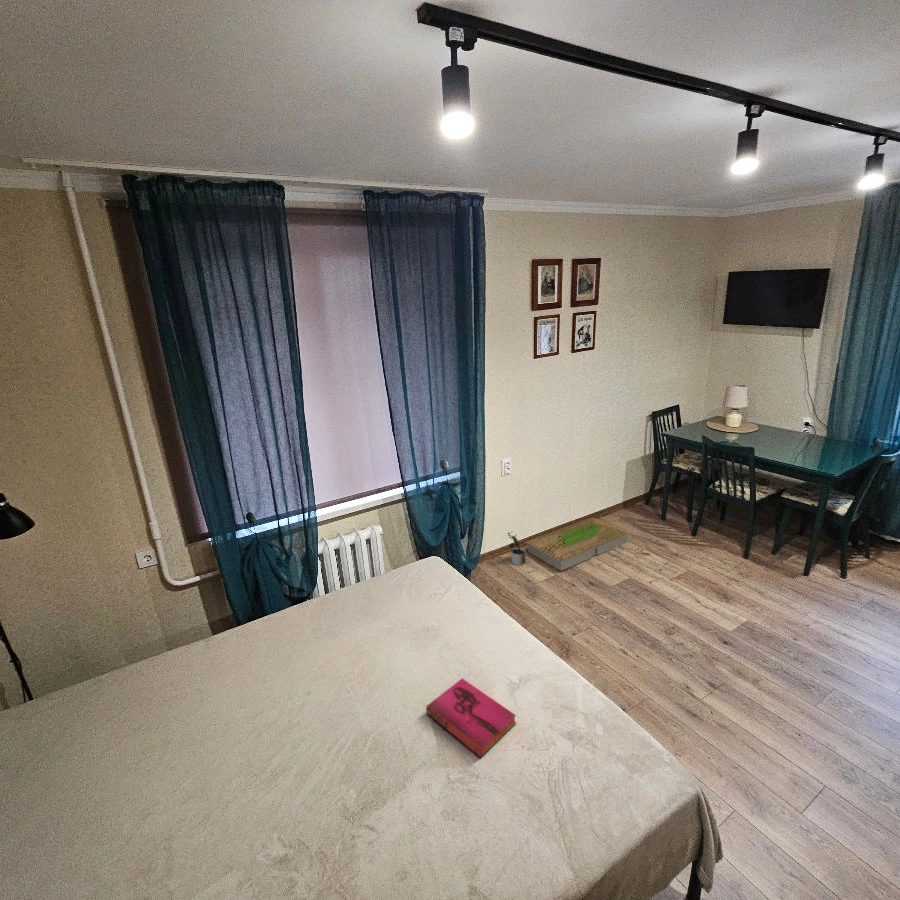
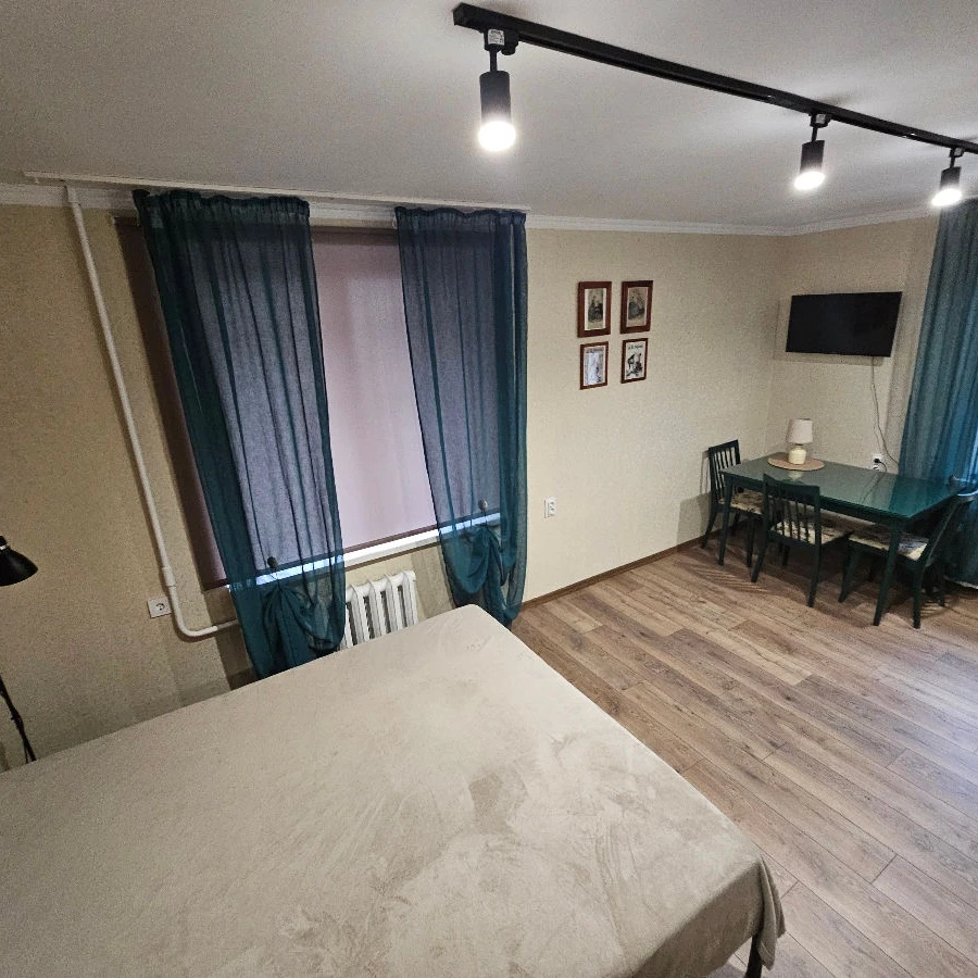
- potted plant (515, 548)
- hardback book (470, 714)
- architectural model (578, 536)
